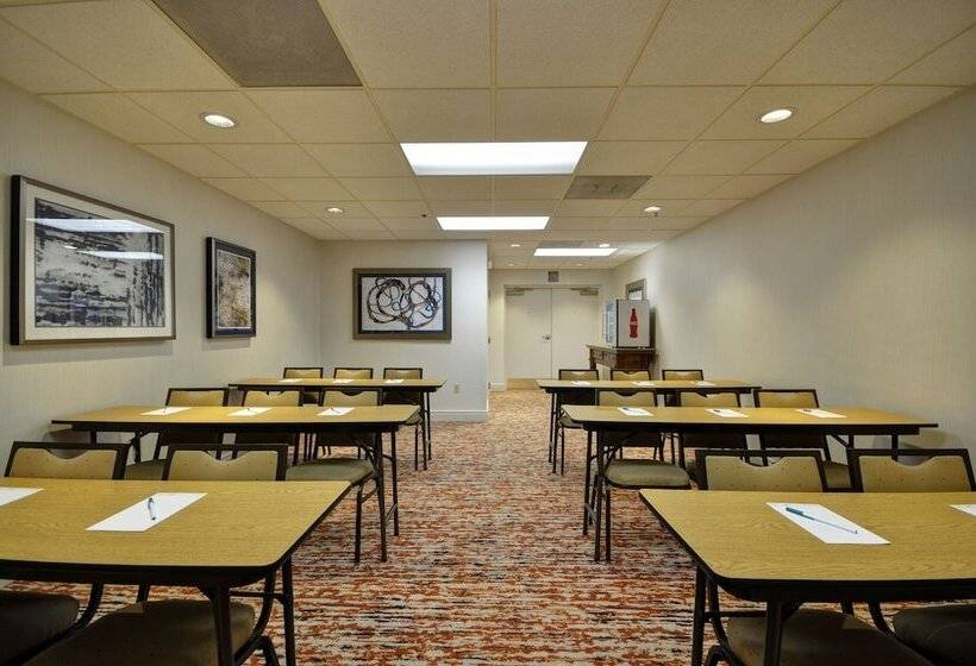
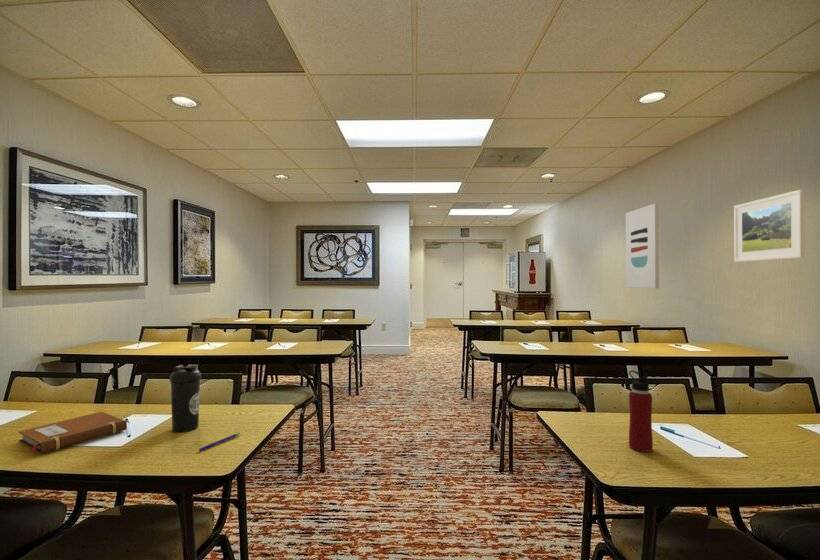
+ pen (220, 441)
+ wall art (641, 248)
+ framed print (765, 229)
+ notebook (72, 431)
+ water bottle (640, 409)
+ water bottle (185, 396)
